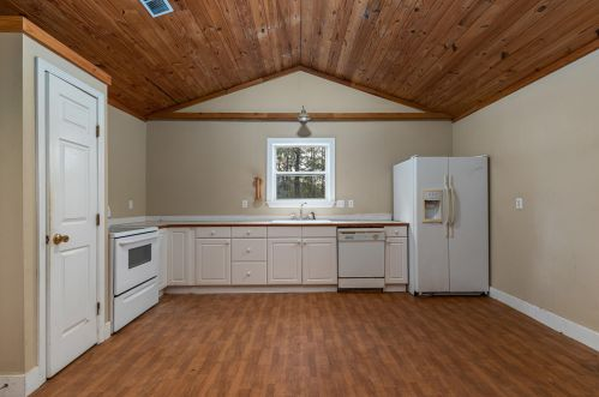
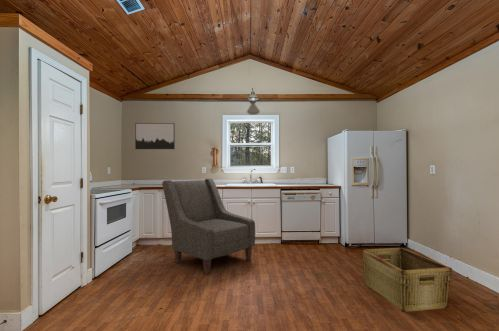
+ chair (208, 219)
+ wall art (155, 136)
+ hamper (402, 276)
